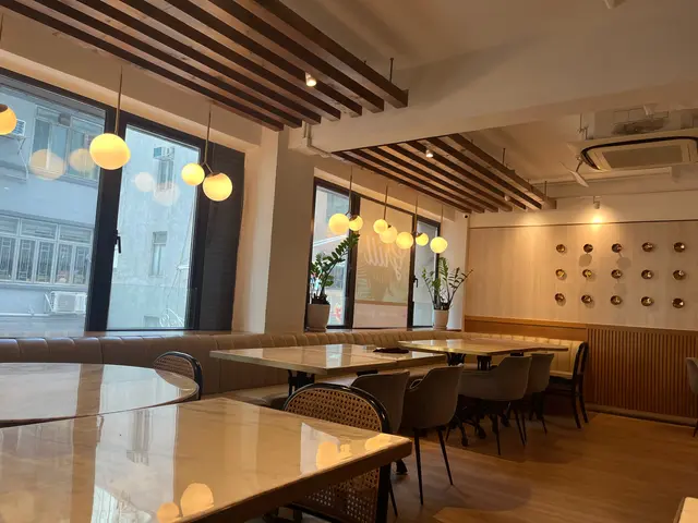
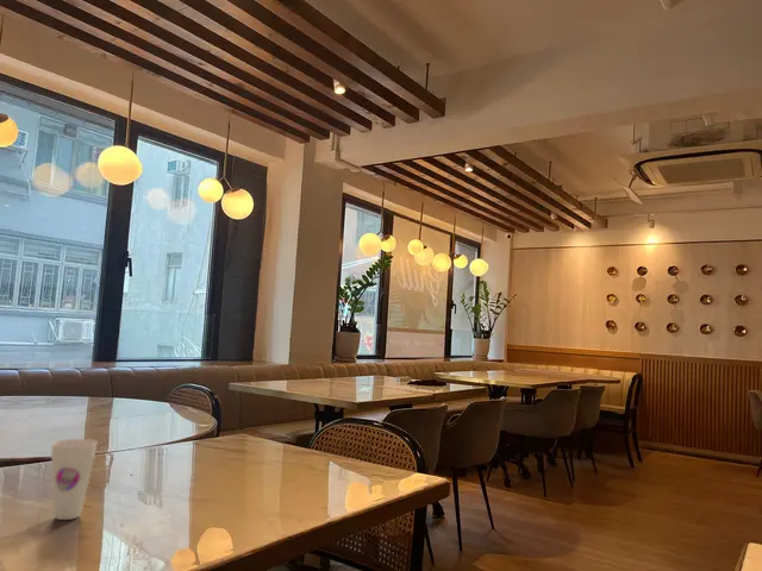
+ cup (70, 478)
